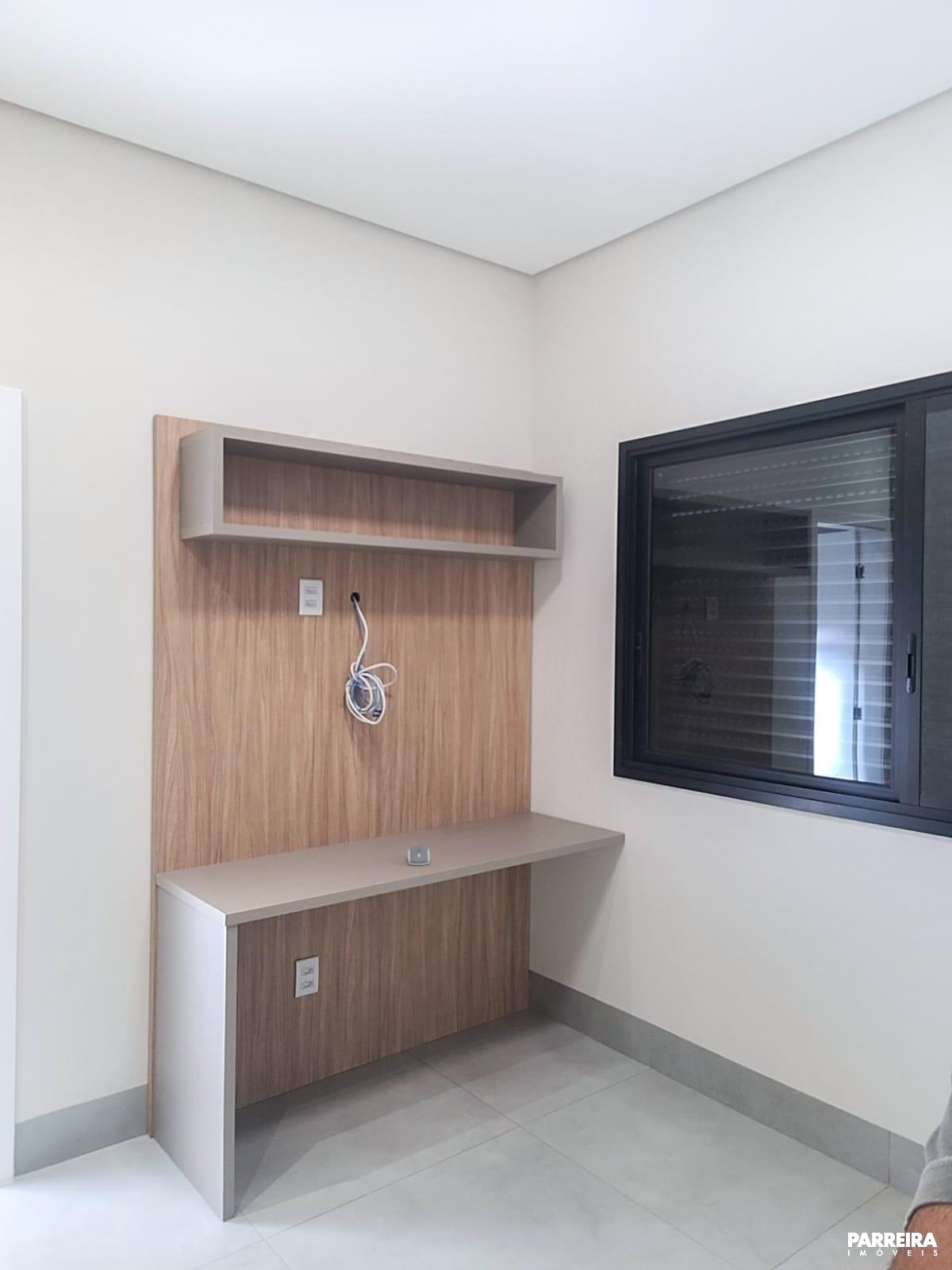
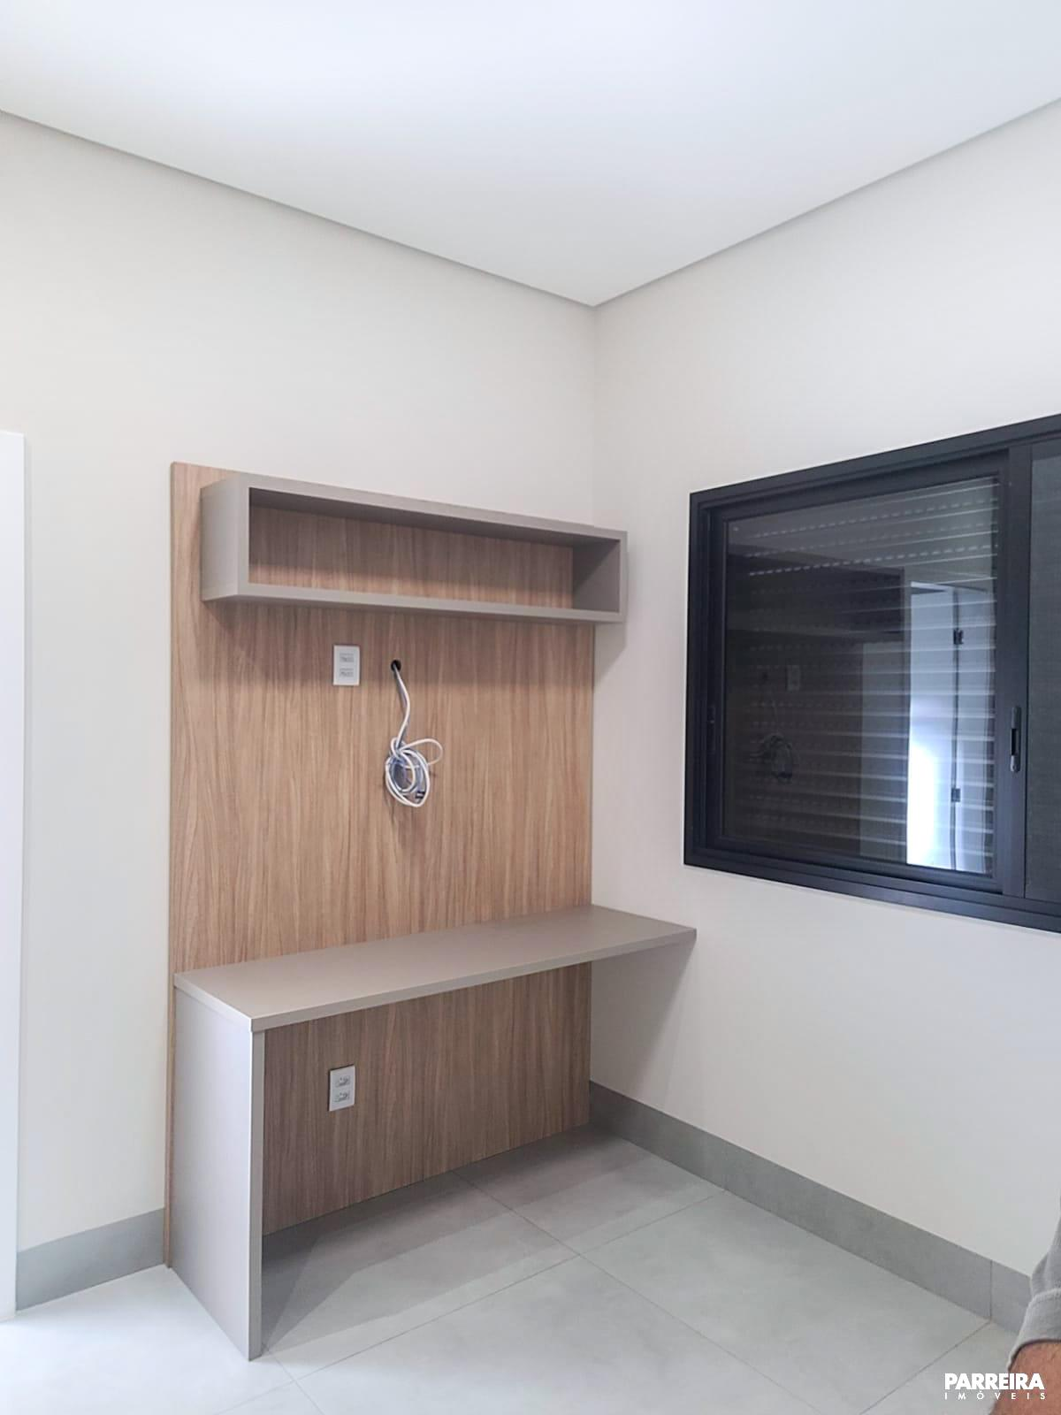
- computer mouse (418, 852)
